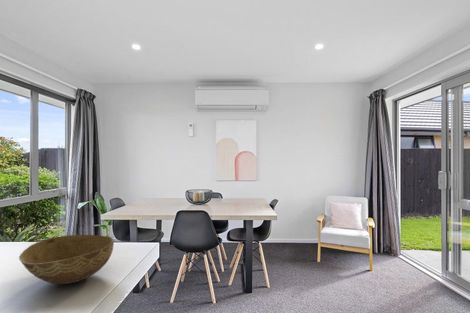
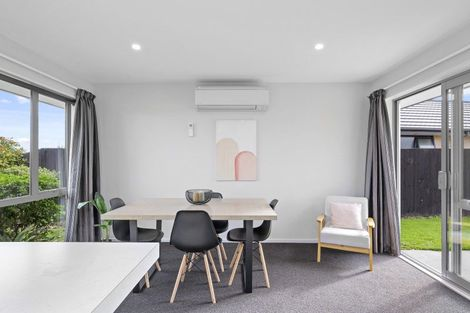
- bowl (69, 260)
